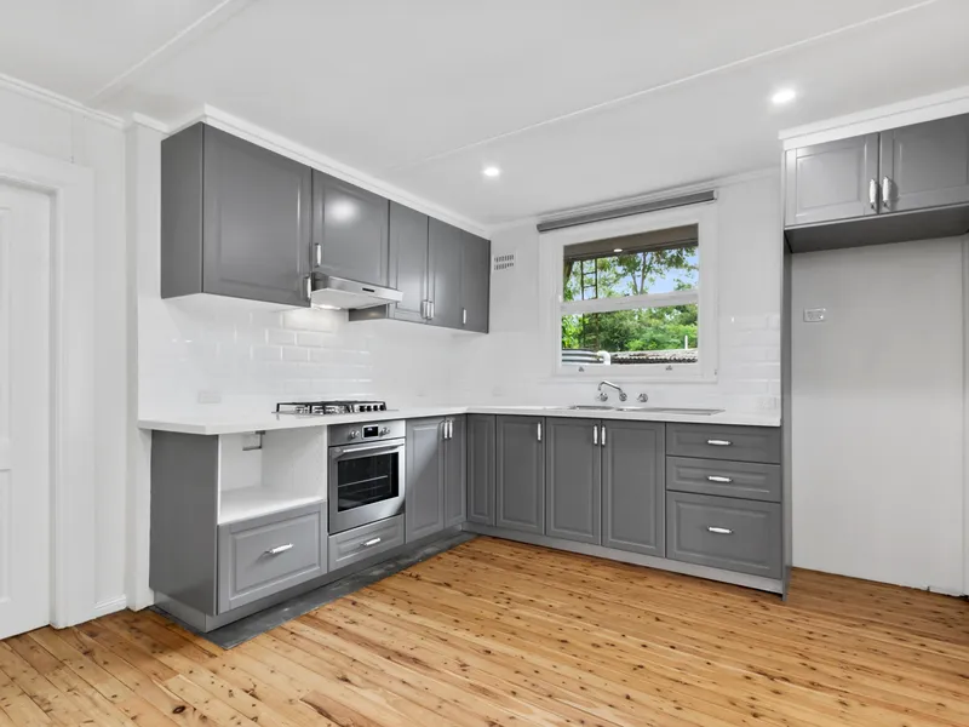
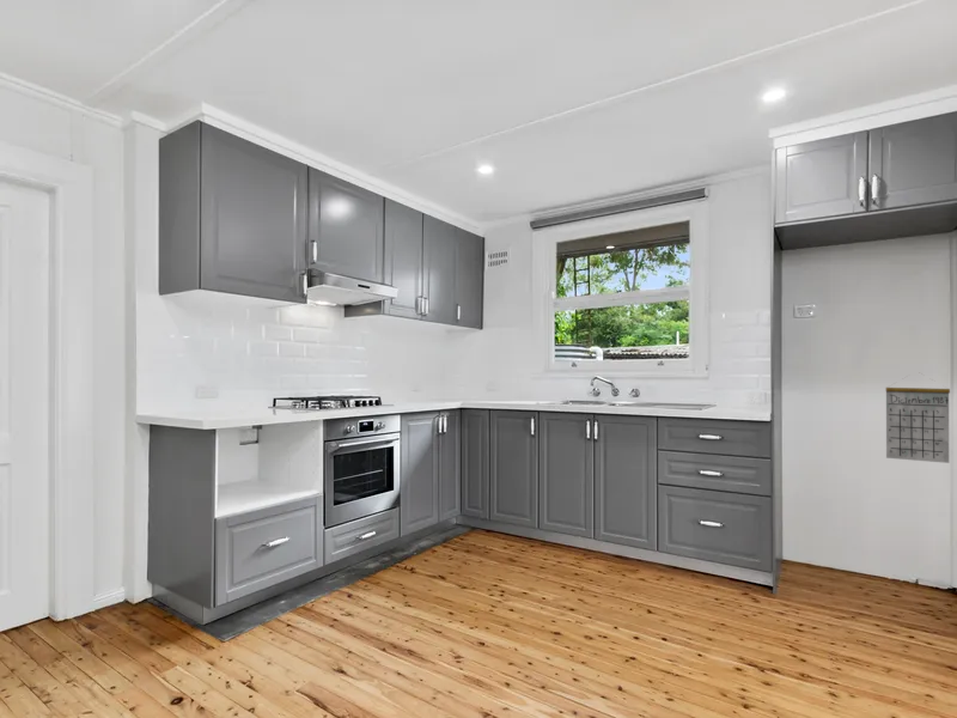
+ calendar (916, 415)
